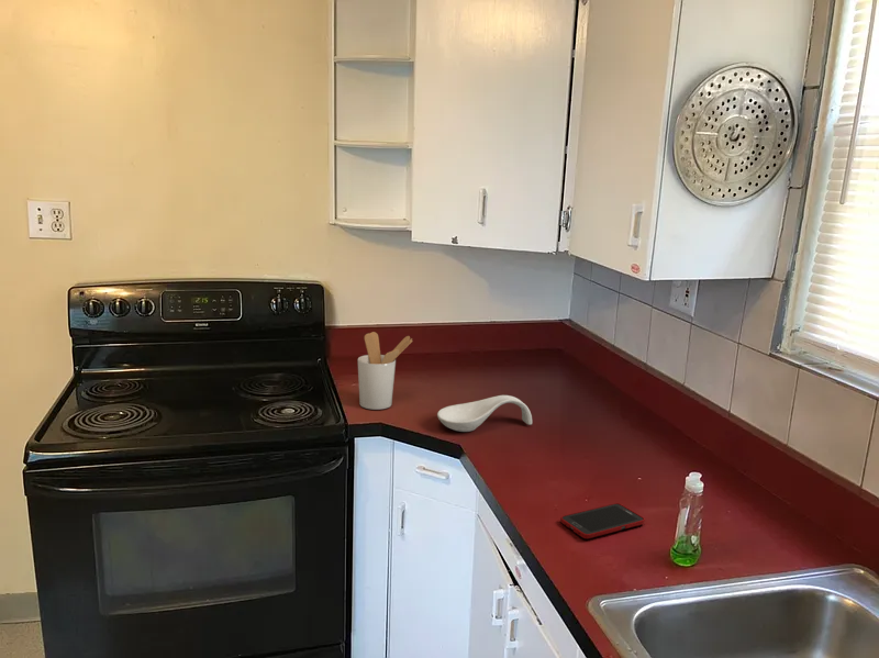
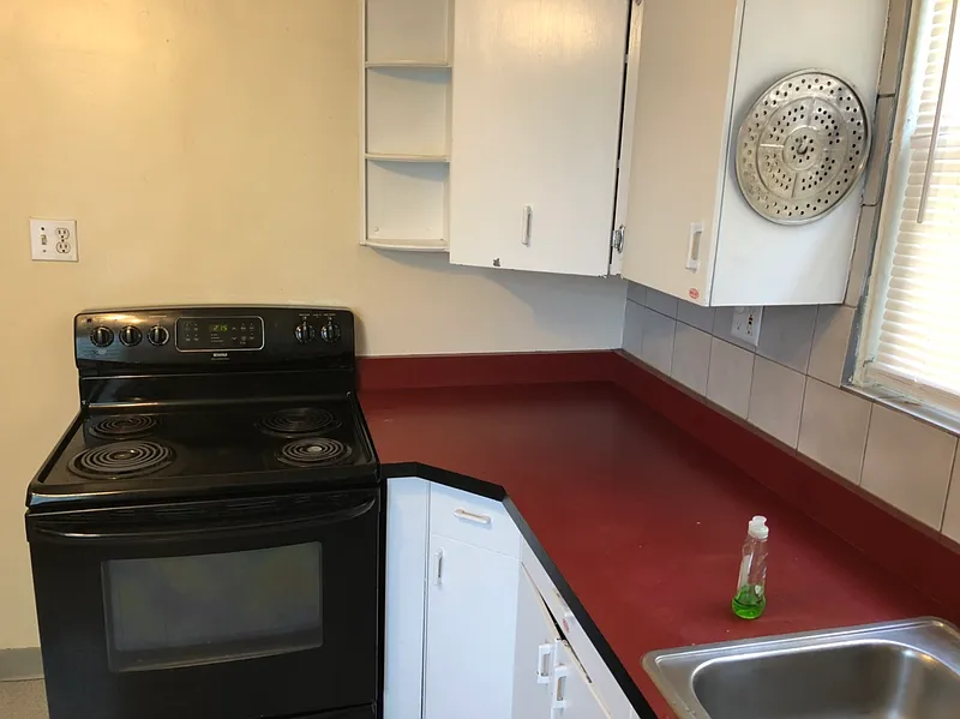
- utensil holder (386, 369)
- spoon rest (485, 412)
- cell phone (602, 520)
